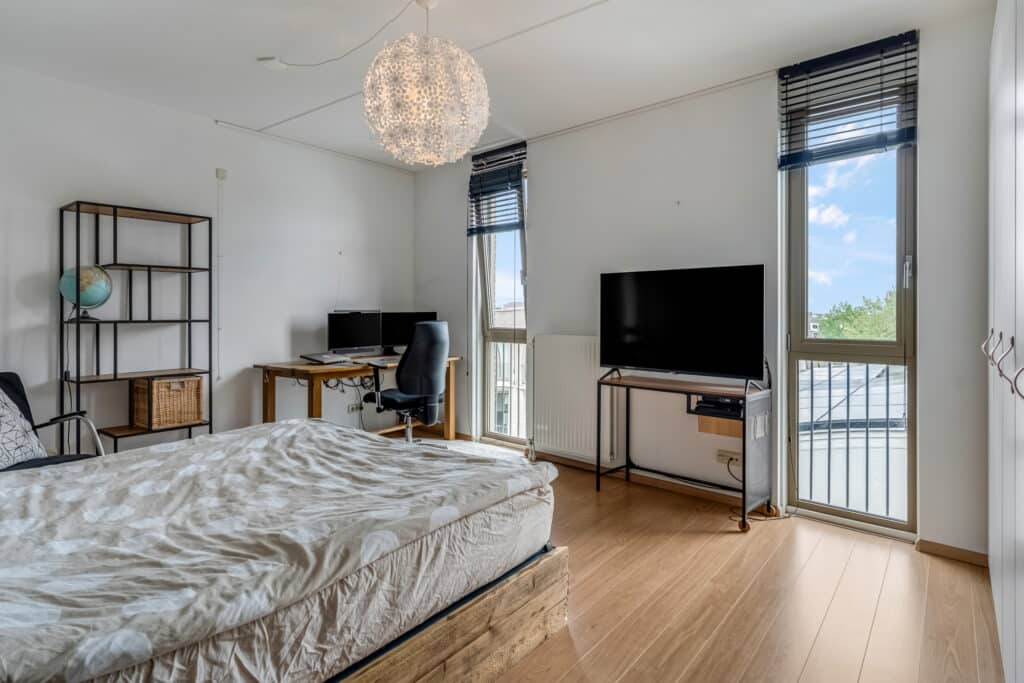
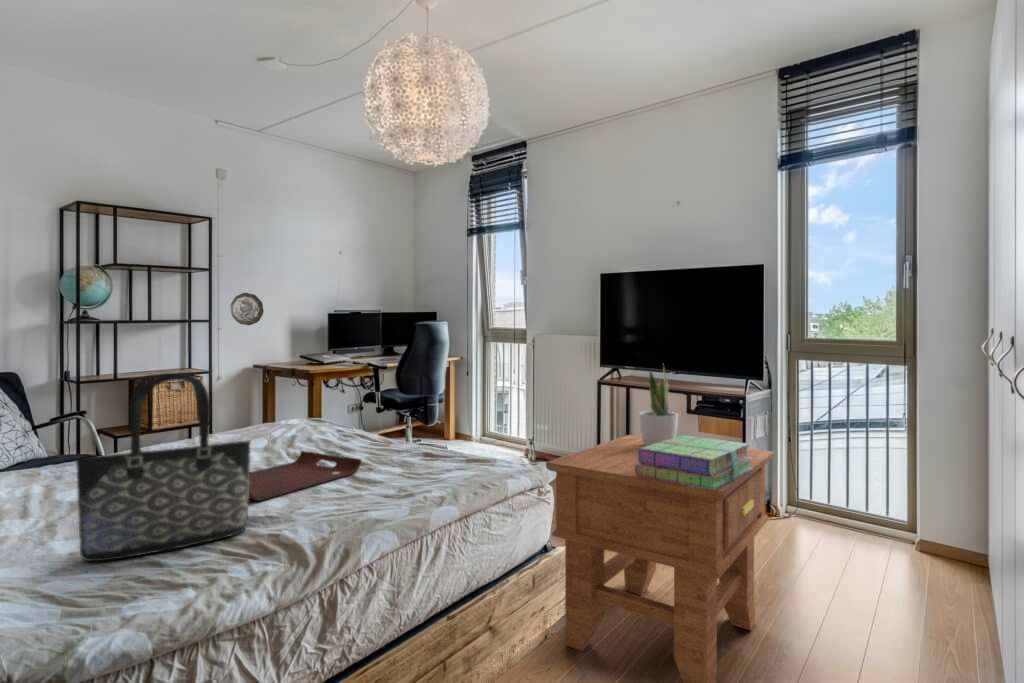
+ serving tray (279, 473)
+ tote bag (170, 459)
+ stack of books (695, 458)
+ side table (665, 545)
+ decorative plate (246, 309)
+ potted plant (658, 401)
